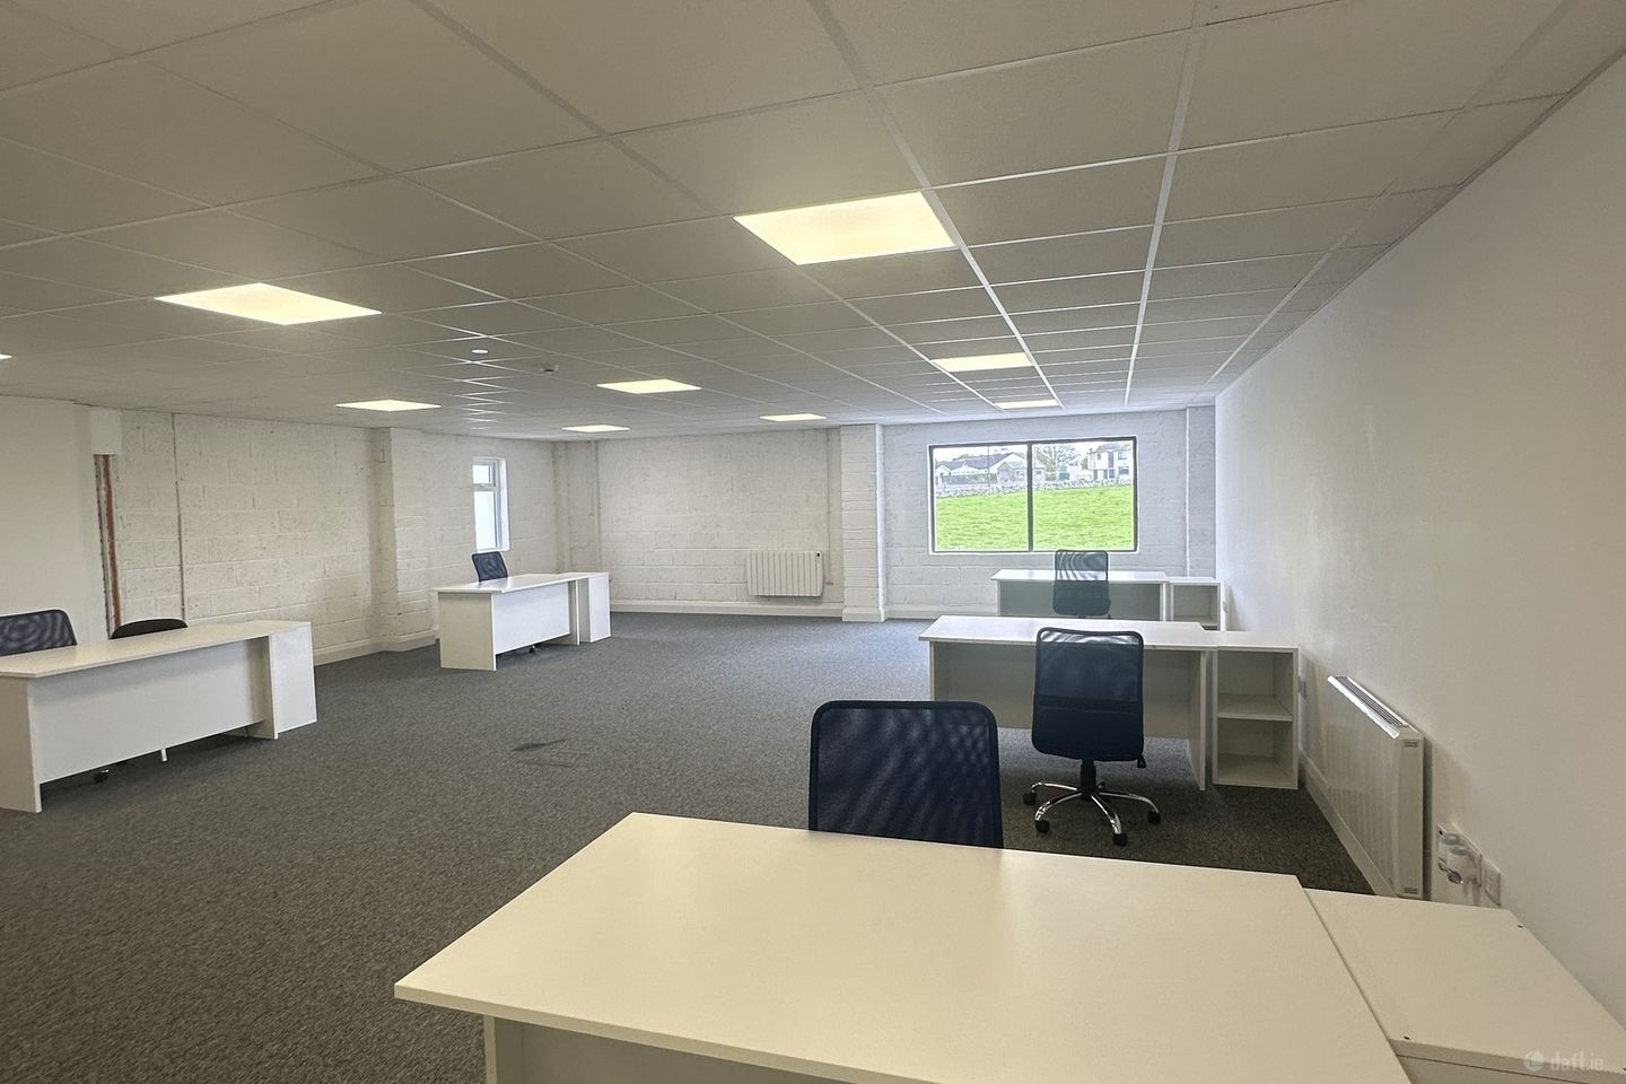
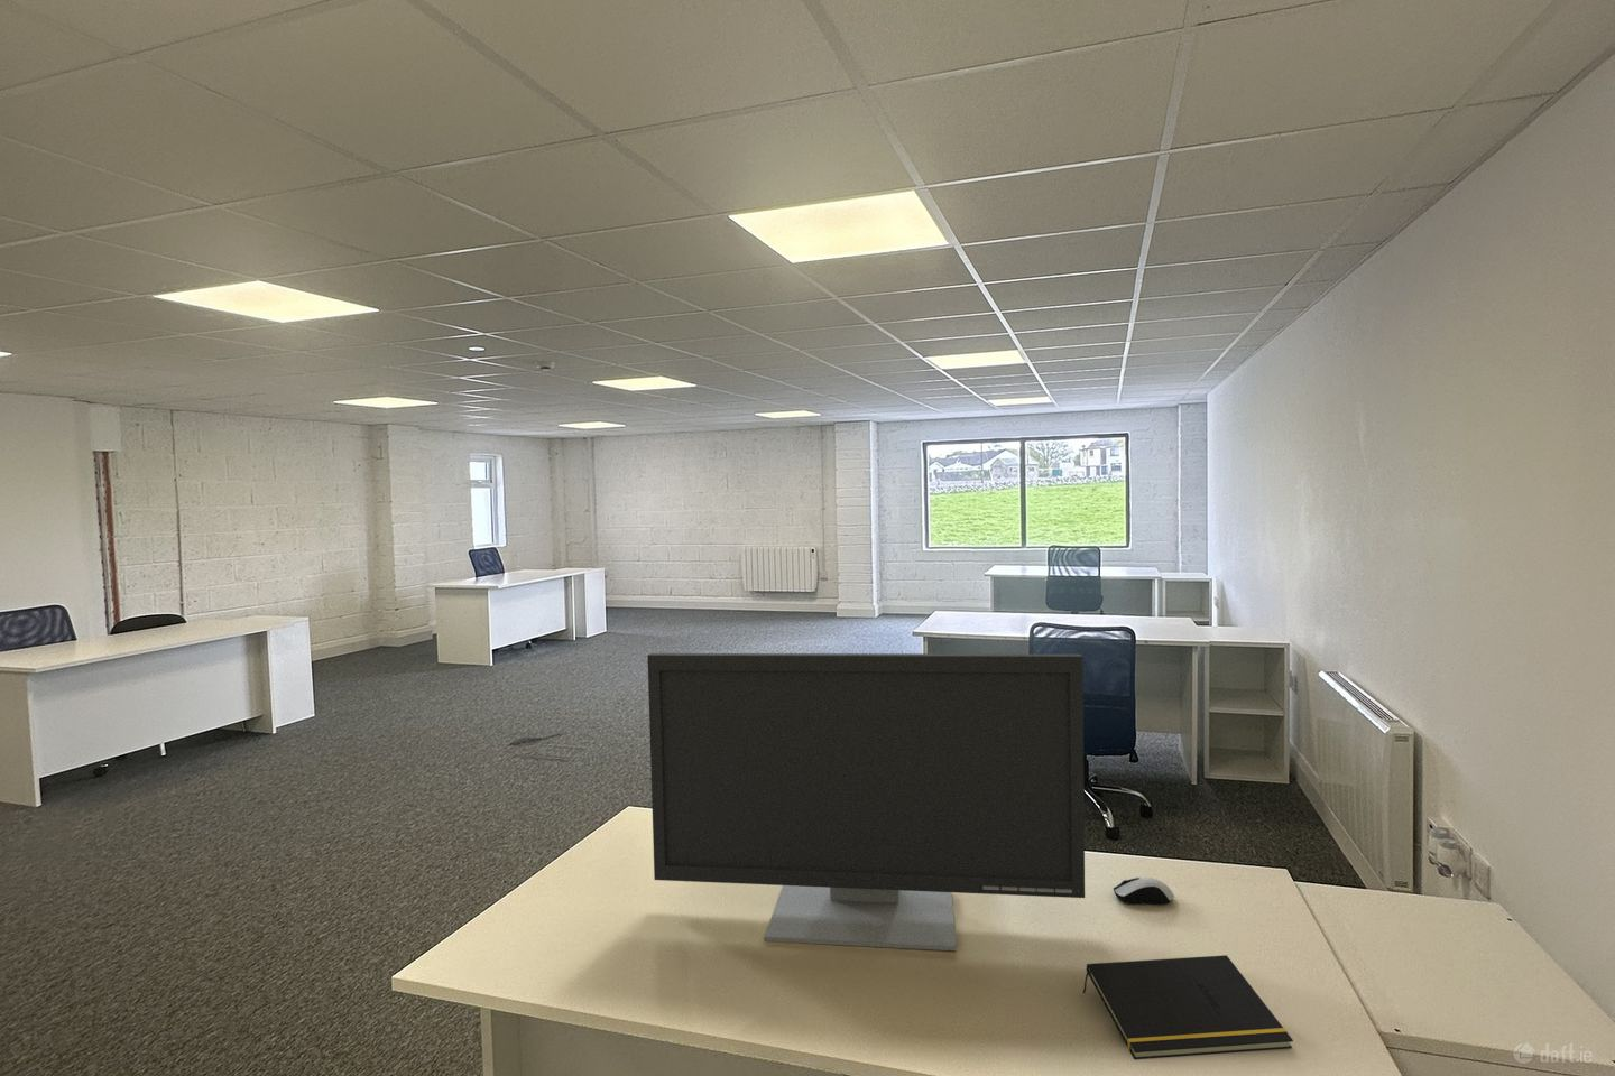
+ computer mouse (1143, 887)
+ notepad (1184, 1003)
+ monitor (860, 784)
